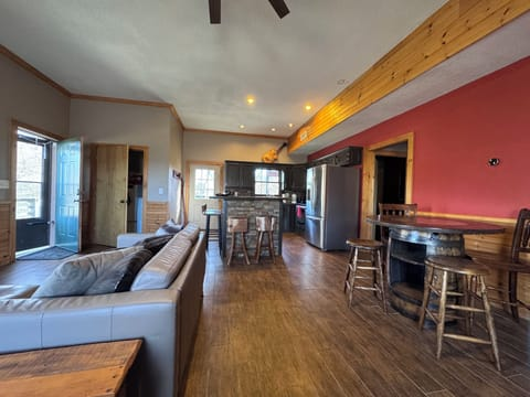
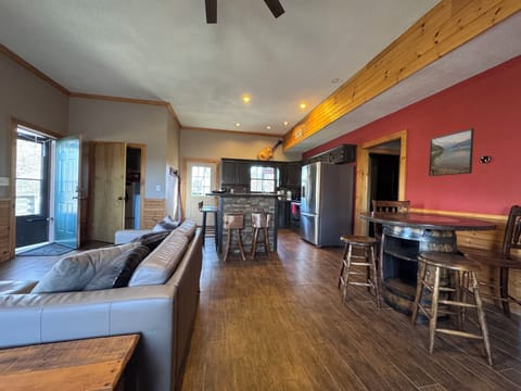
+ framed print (448, 154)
